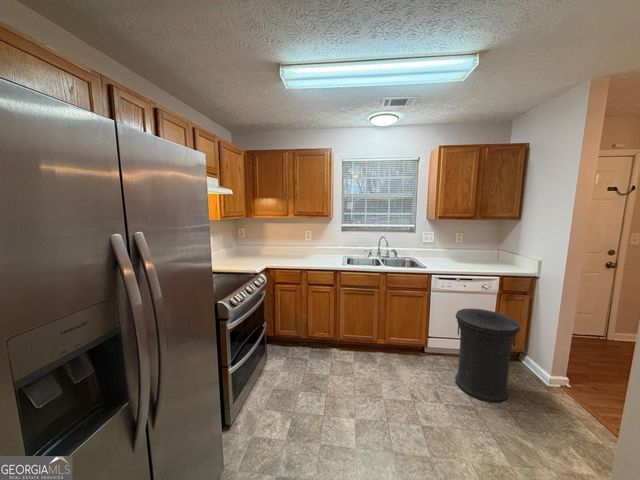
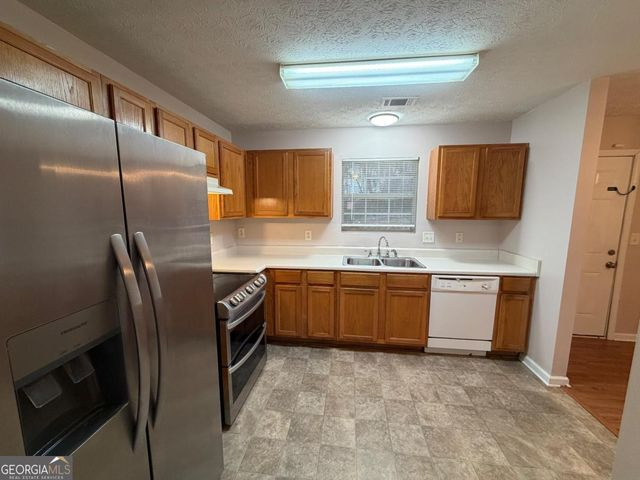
- trash can (483, 349)
